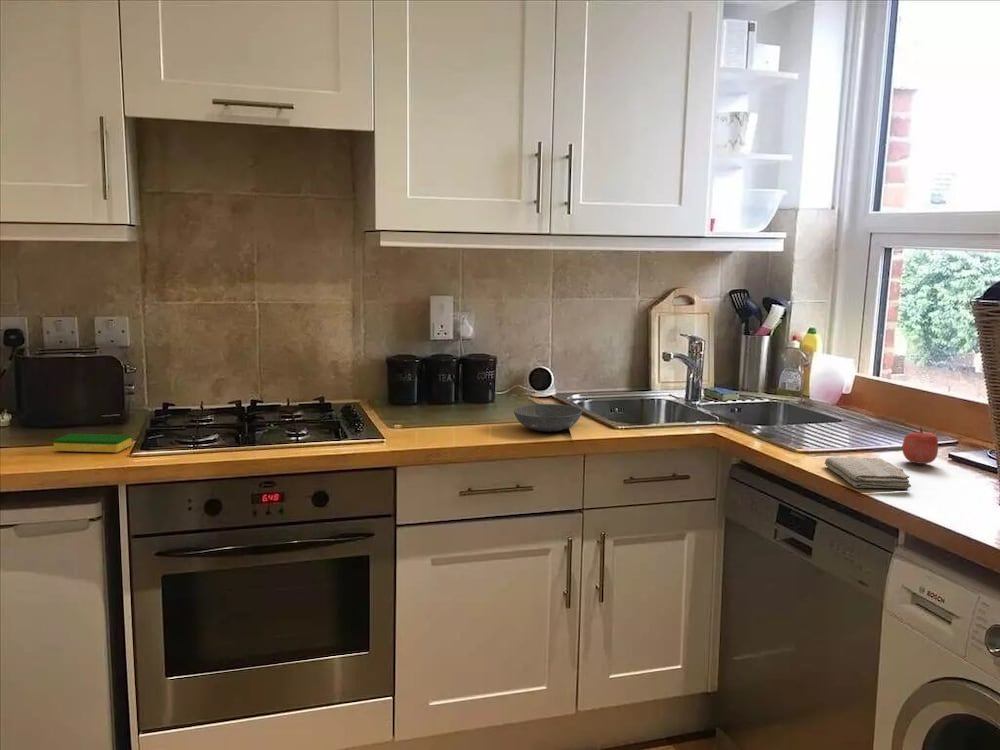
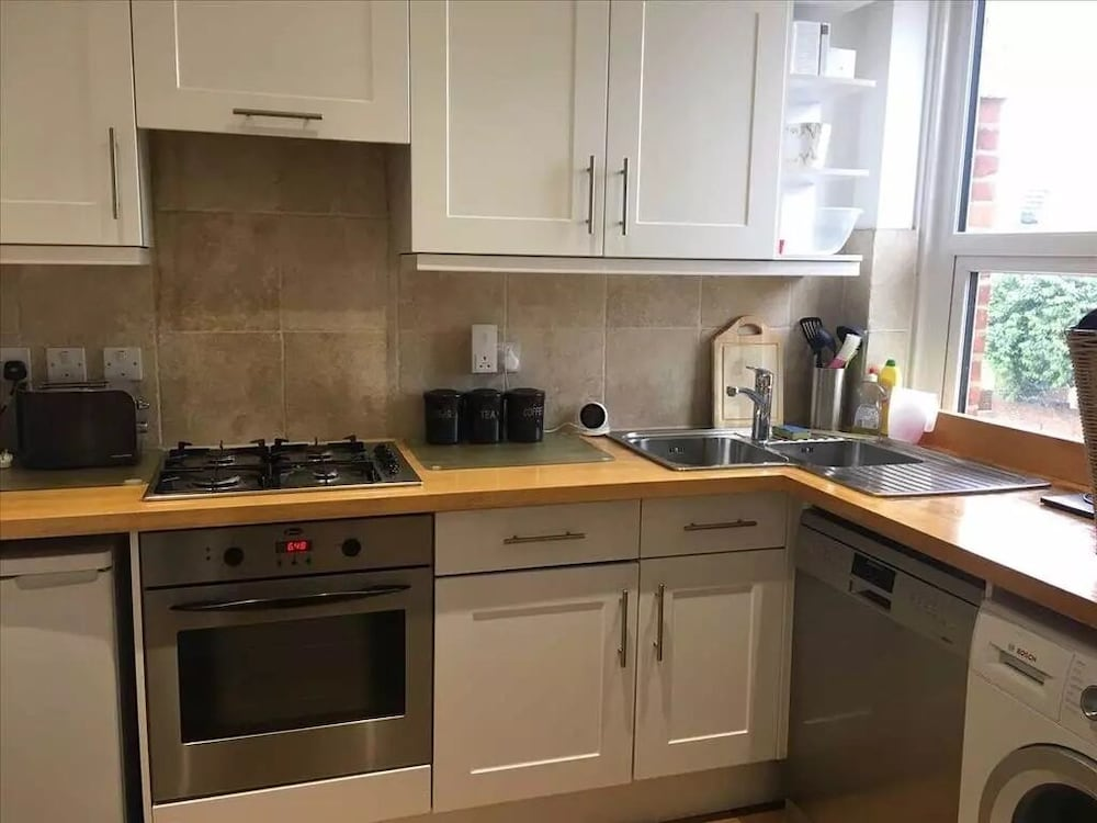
- dish sponge (93, 442)
- apple (920, 445)
- bowl (547, 419)
- washcloth (867, 471)
